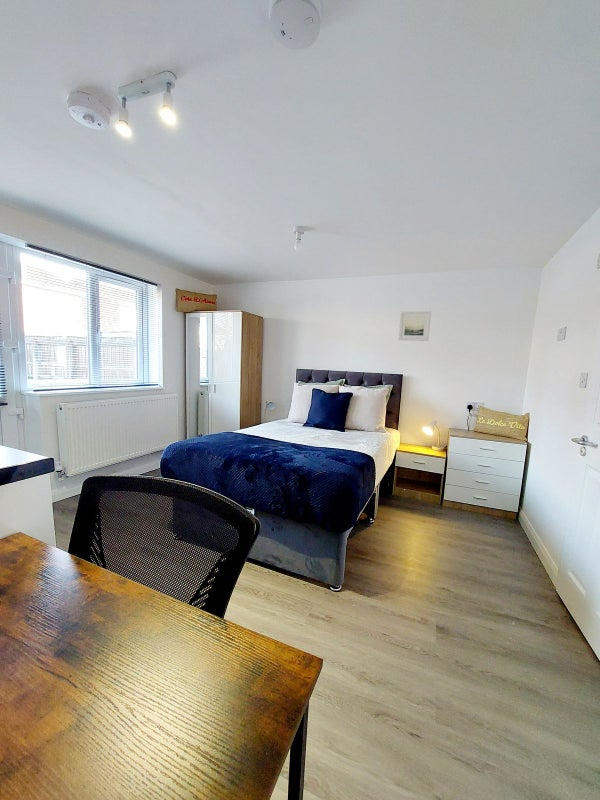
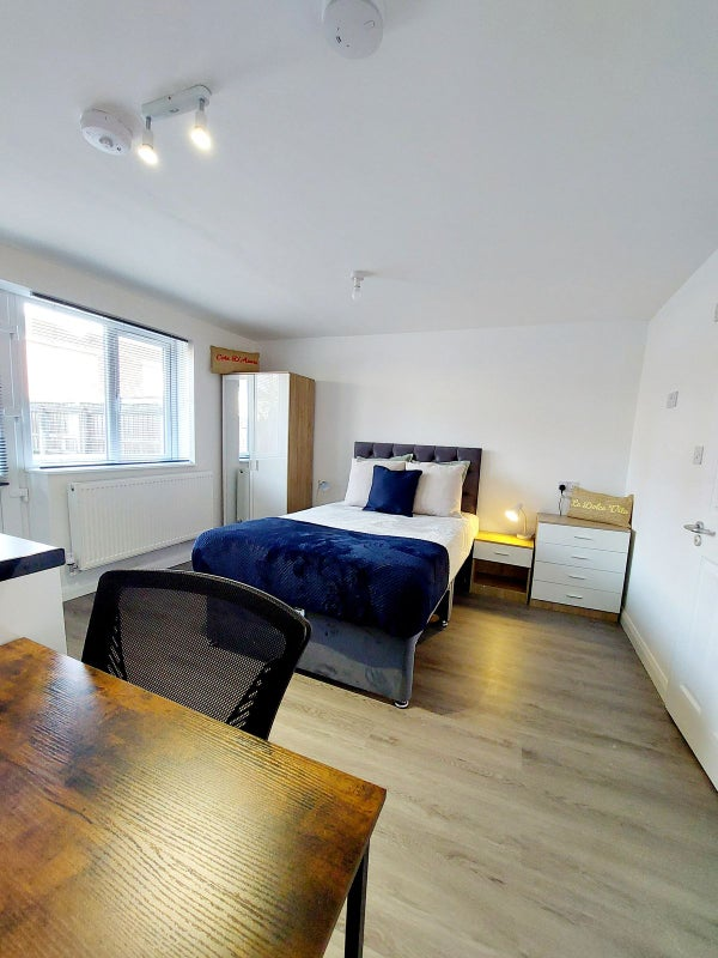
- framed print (414, 326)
